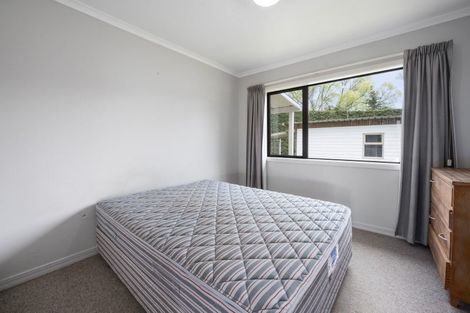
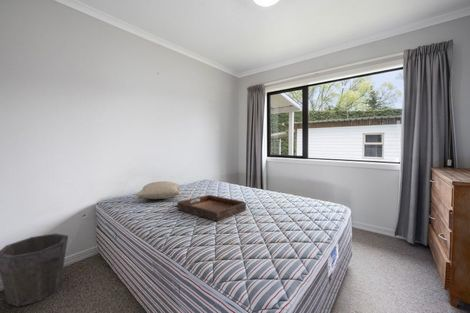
+ waste bin (35, 268)
+ serving tray (212, 205)
+ pillow (160, 190)
